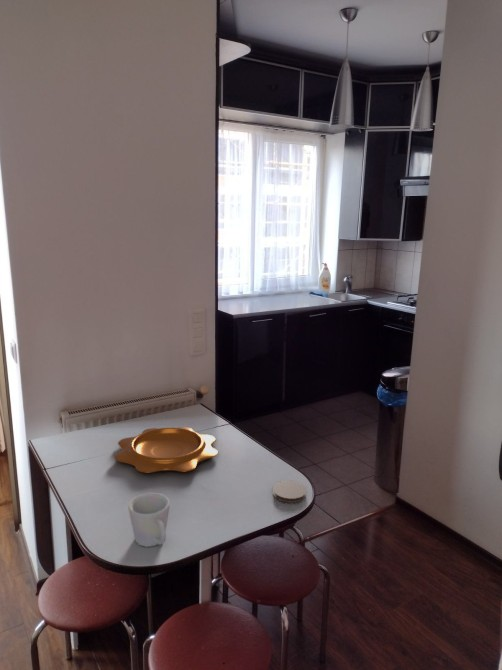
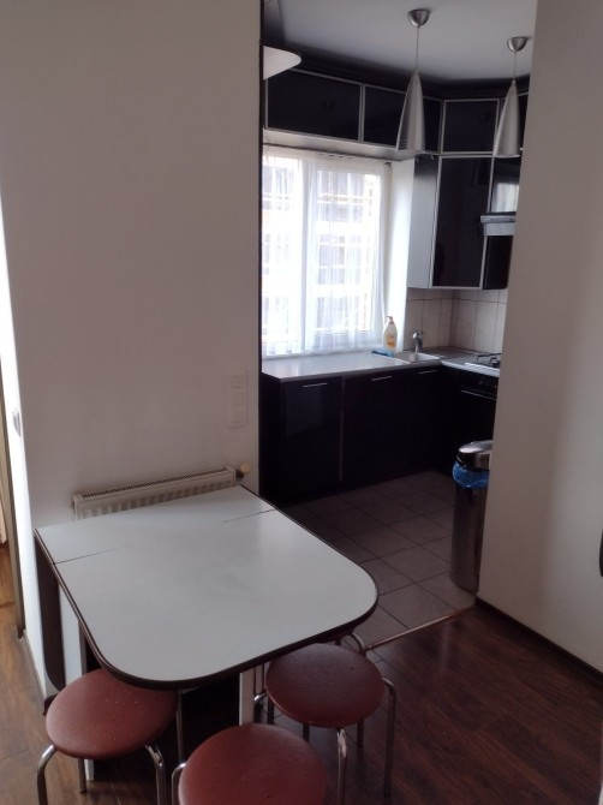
- decorative bowl (167, 447)
- coaster (289, 491)
- mug (152, 525)
